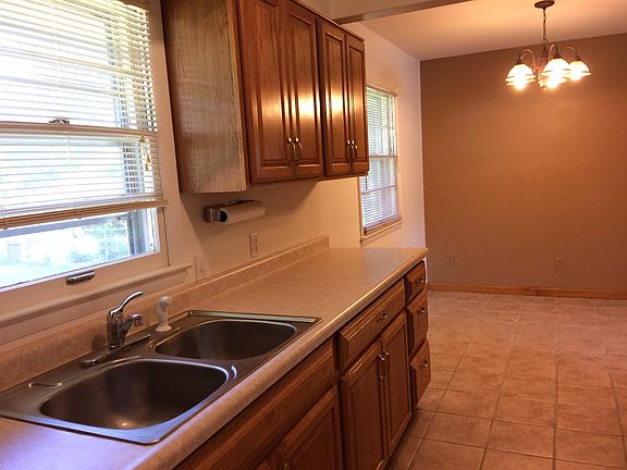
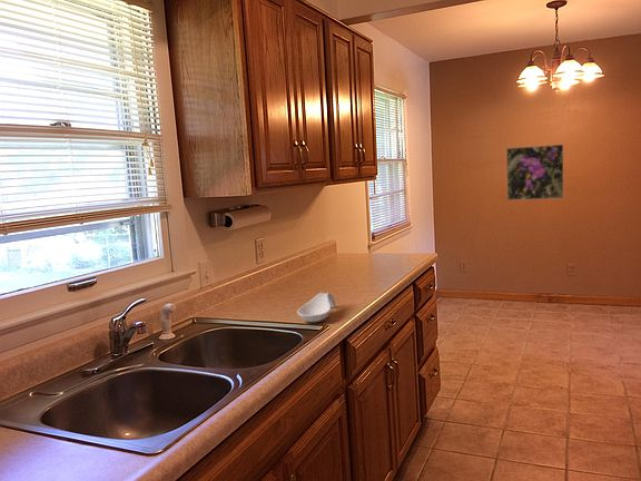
+ spoon rest (318, 305)
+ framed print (534, 173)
